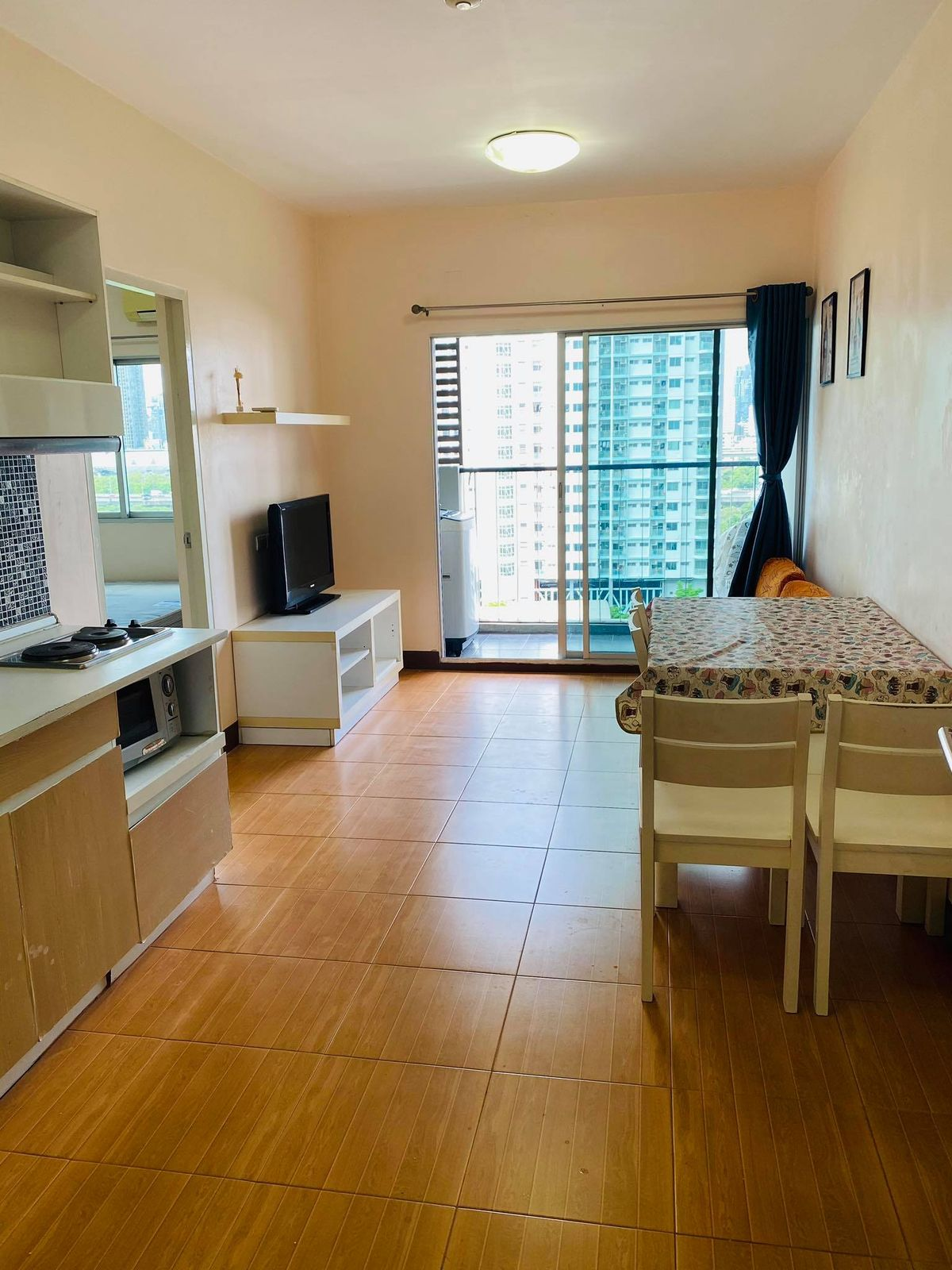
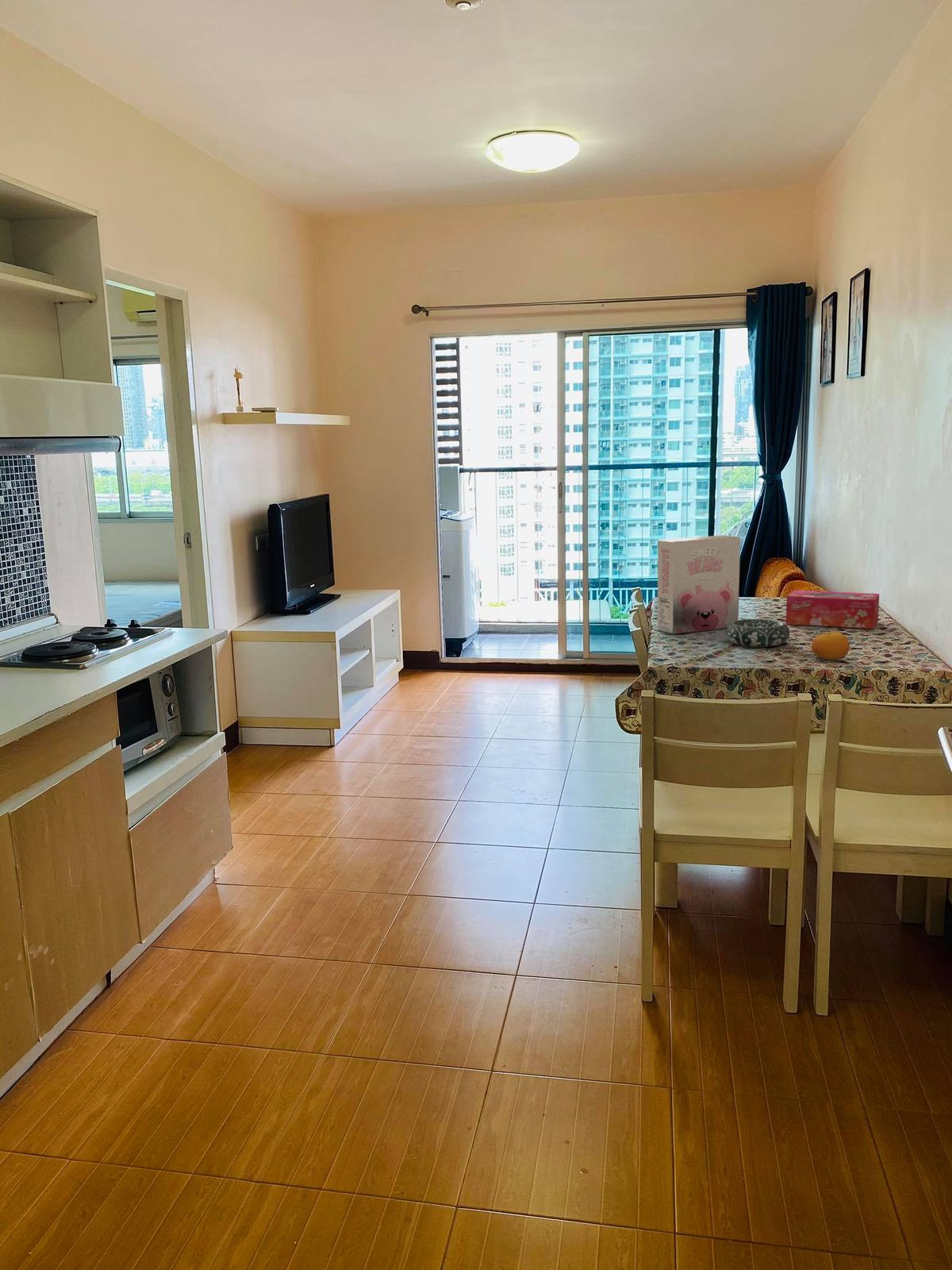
+ decorative bowl (757, 633)
+ cereal box (698, 583)
+ fruit (831, 645)
+ tissue box (832, 608)
